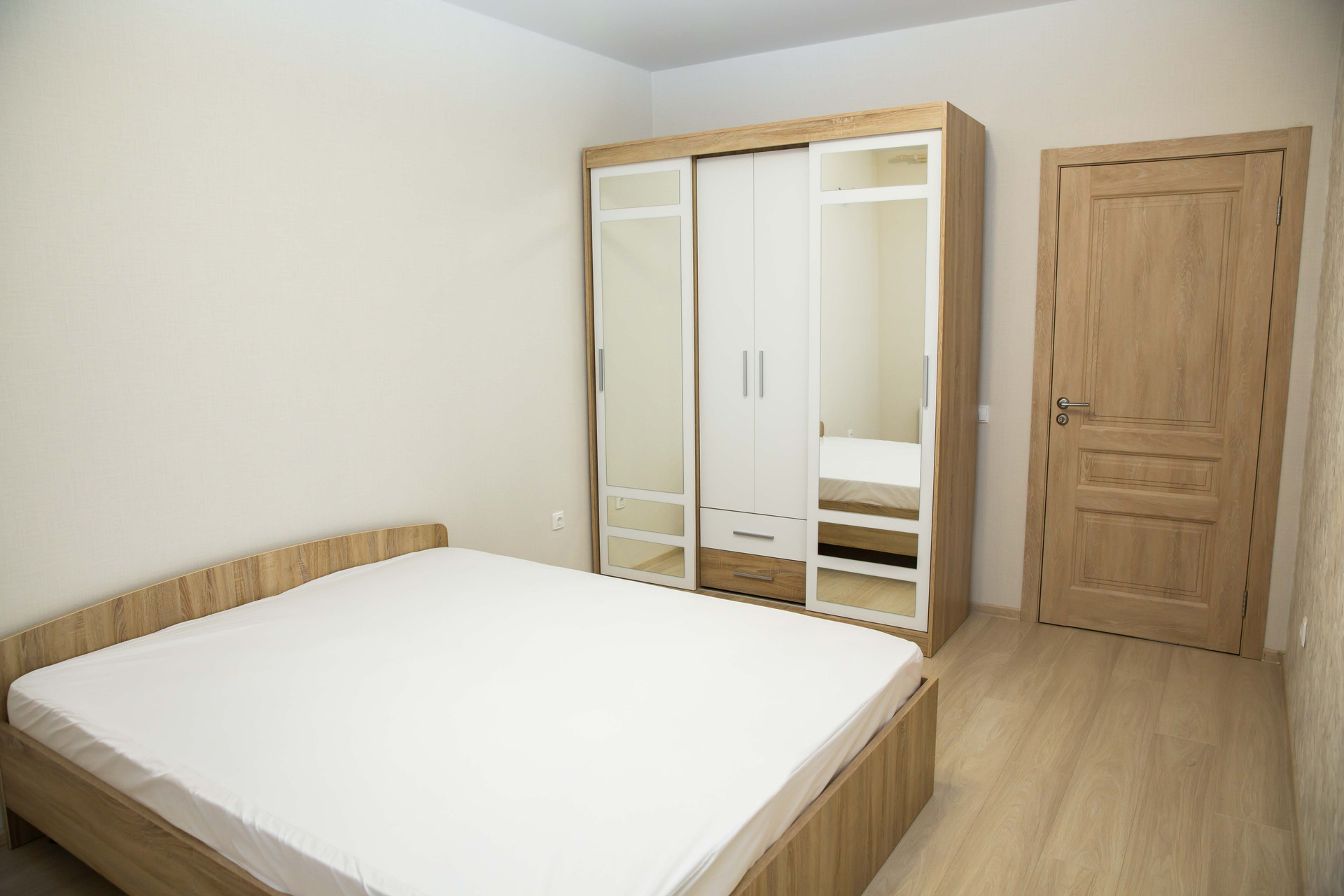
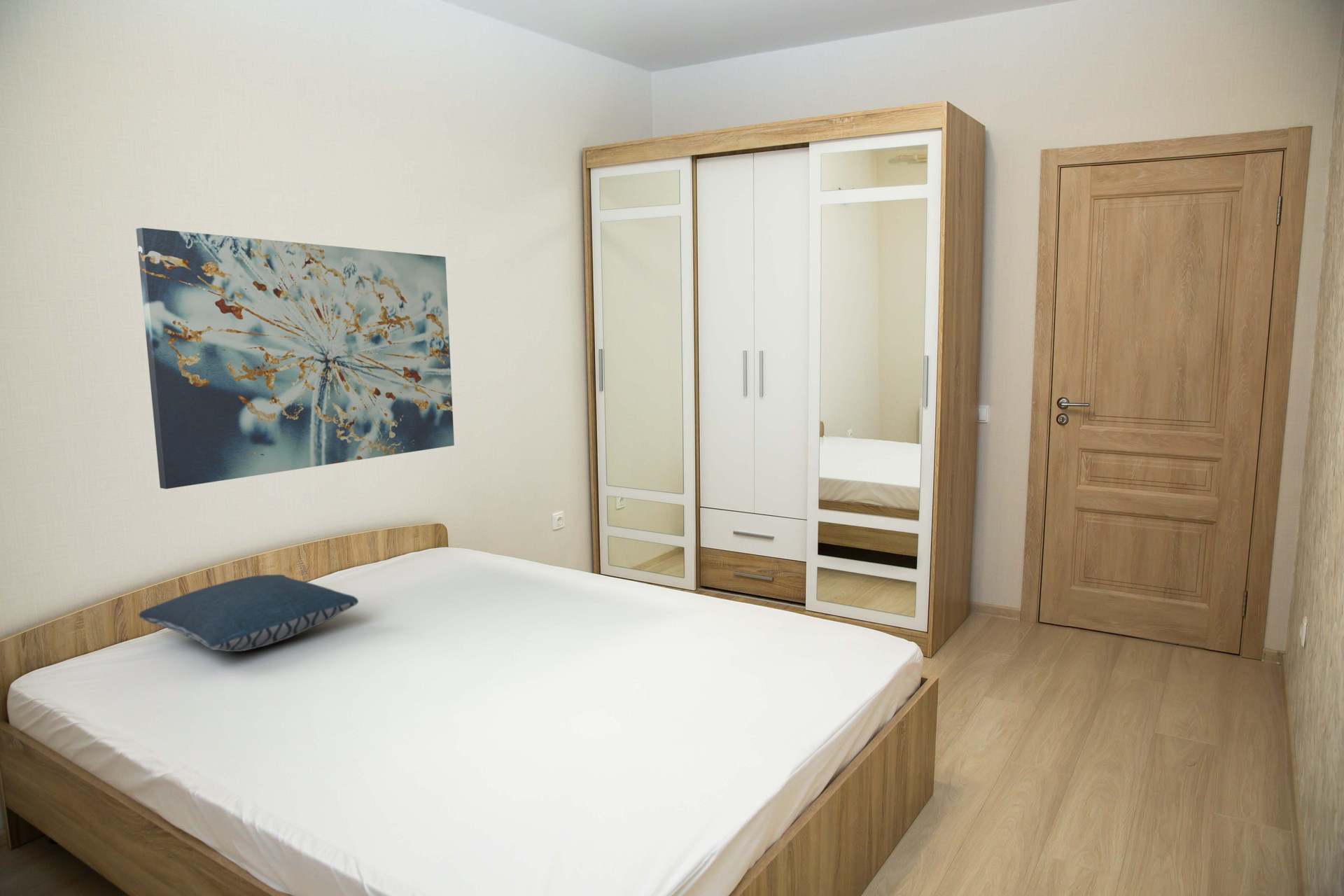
+ pillow (251, 610)
+ wall art (323, 356)
